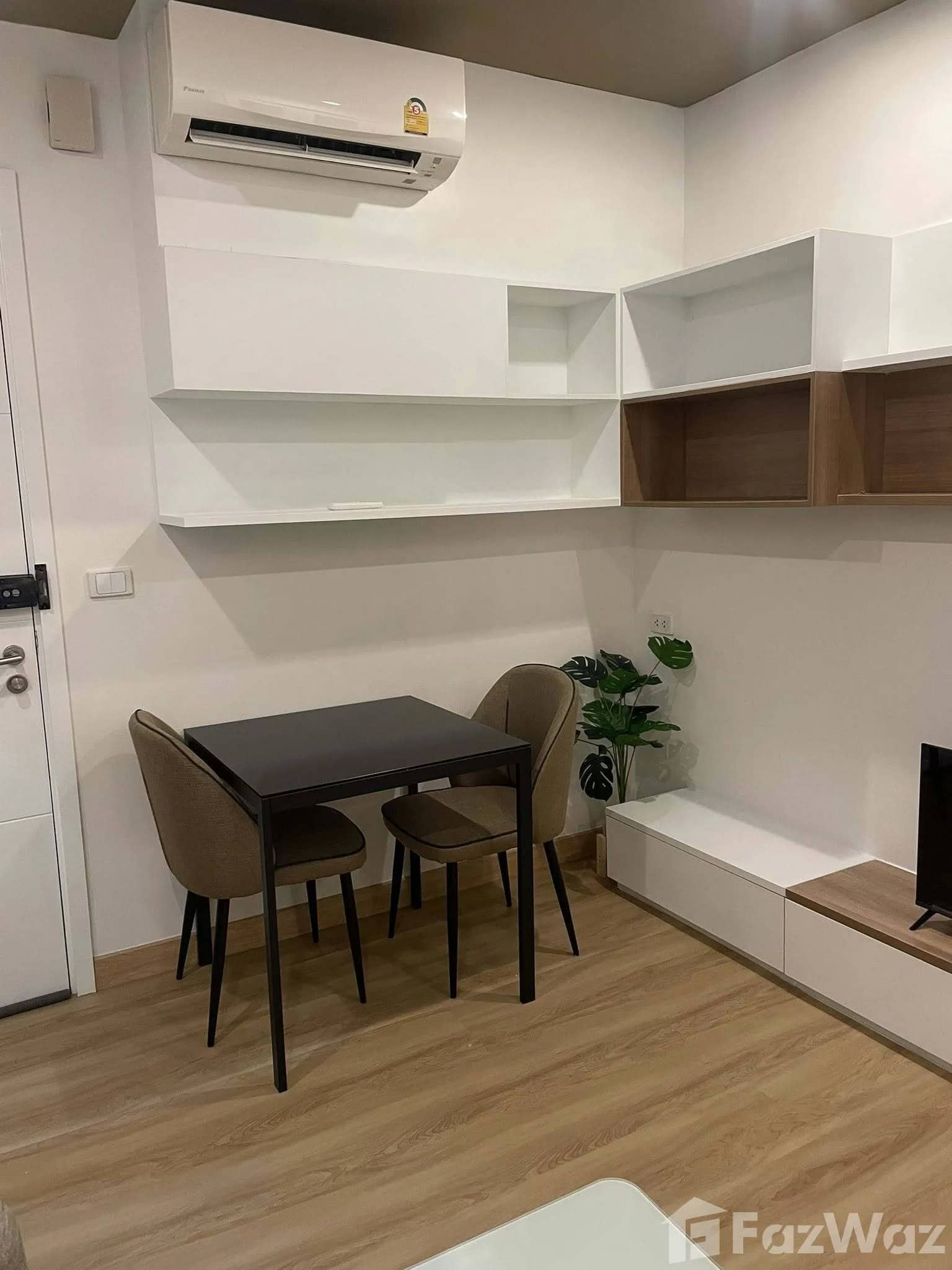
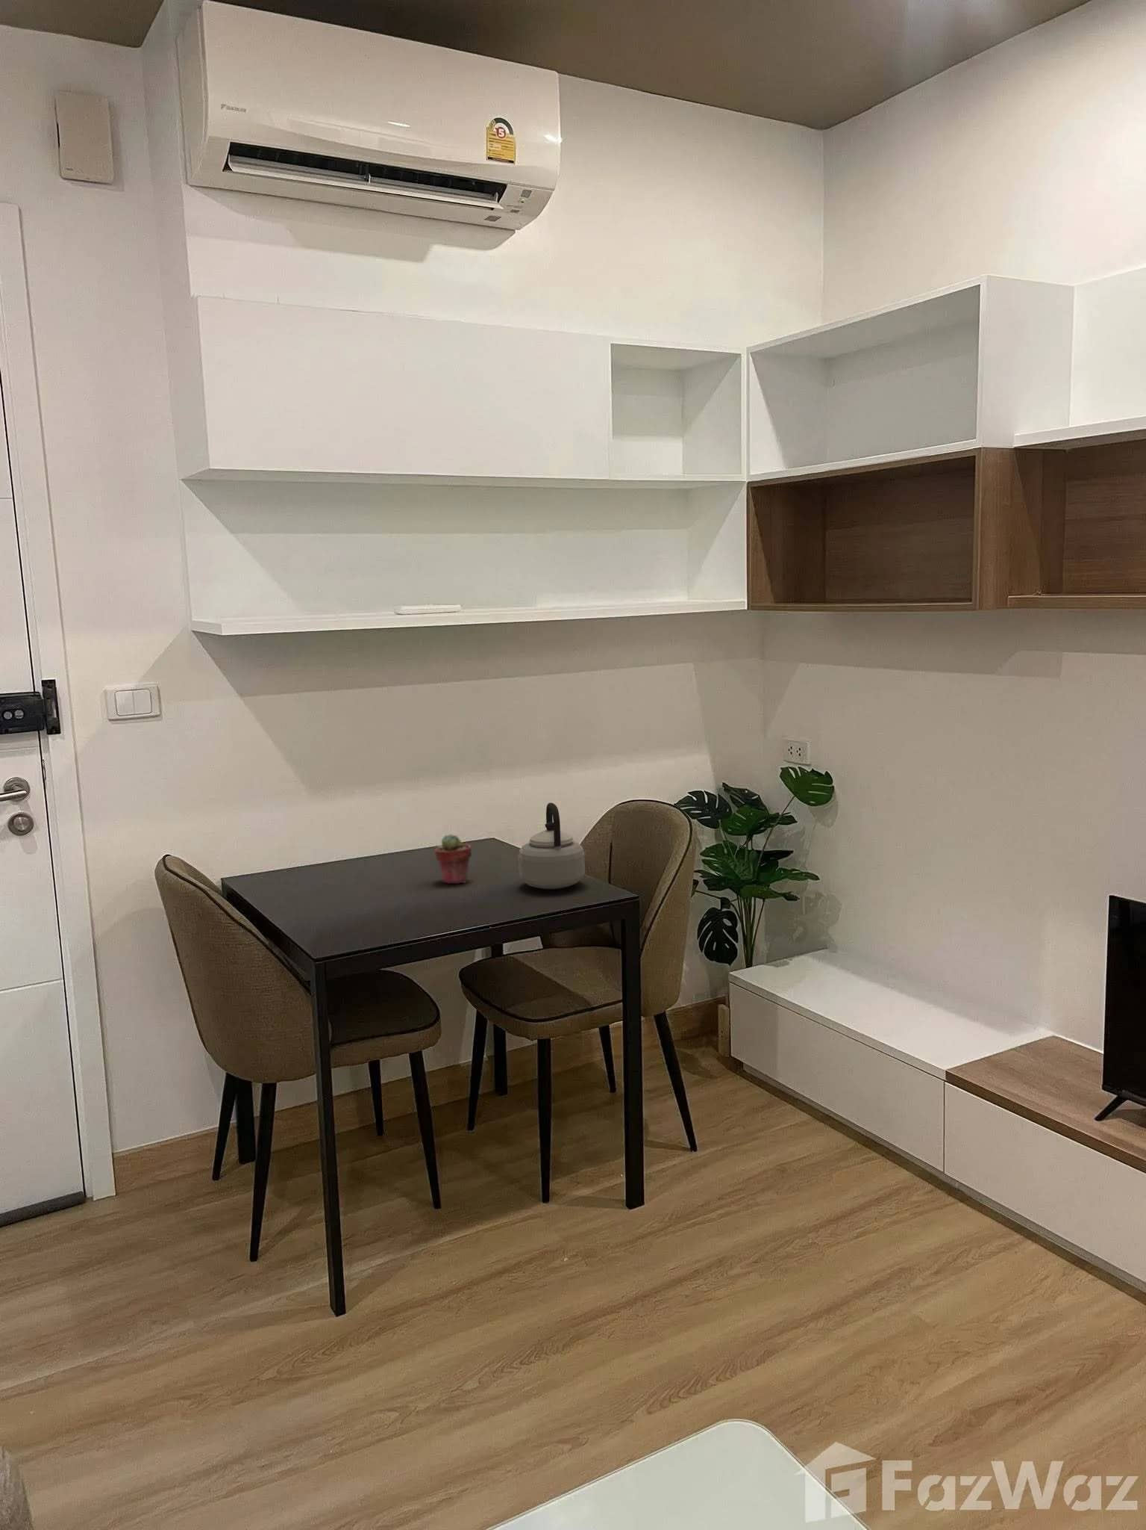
+ potted succulent (453, 857)
+ teapot (549, 842)
